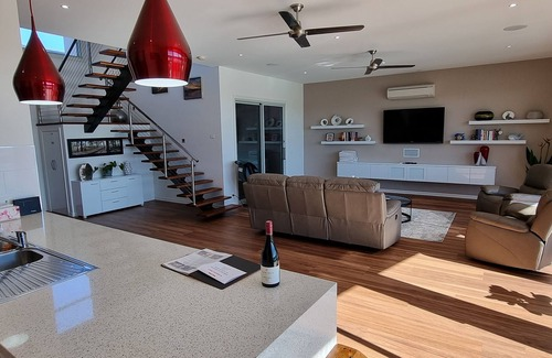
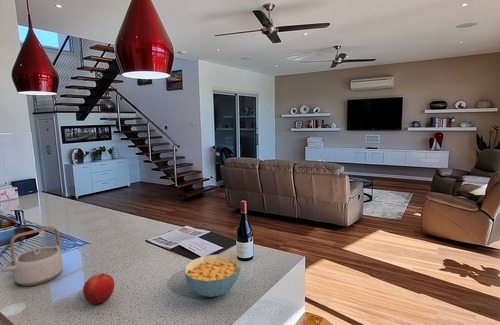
+ teapot (32, 255)
+ cereal bowl (212, 279)
+ fruit (99, 287)
